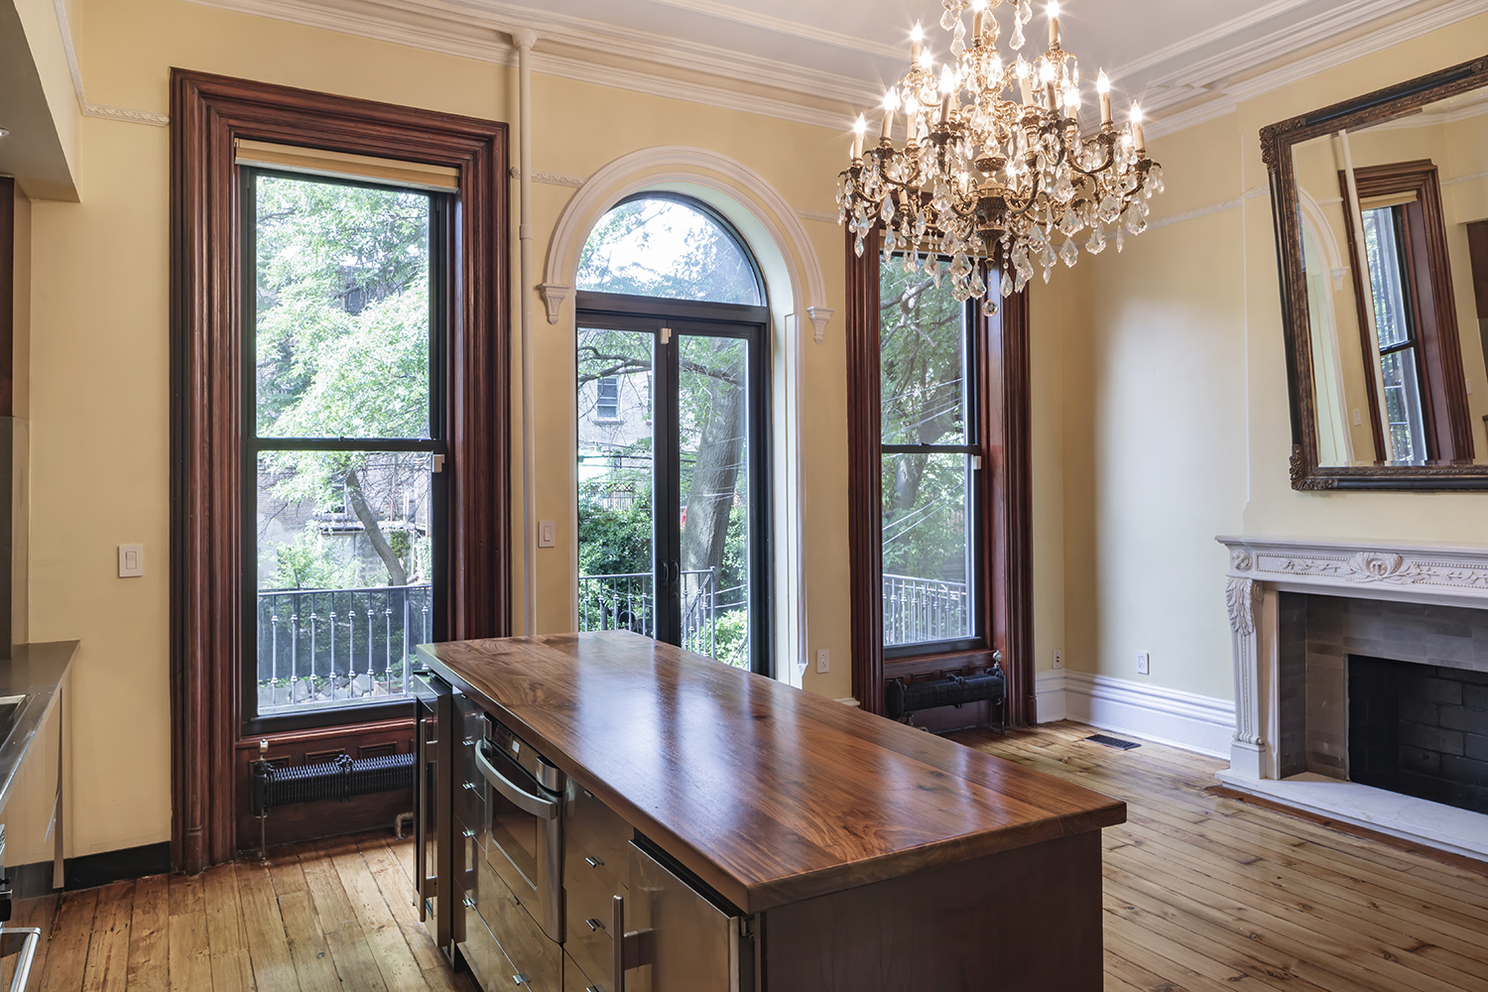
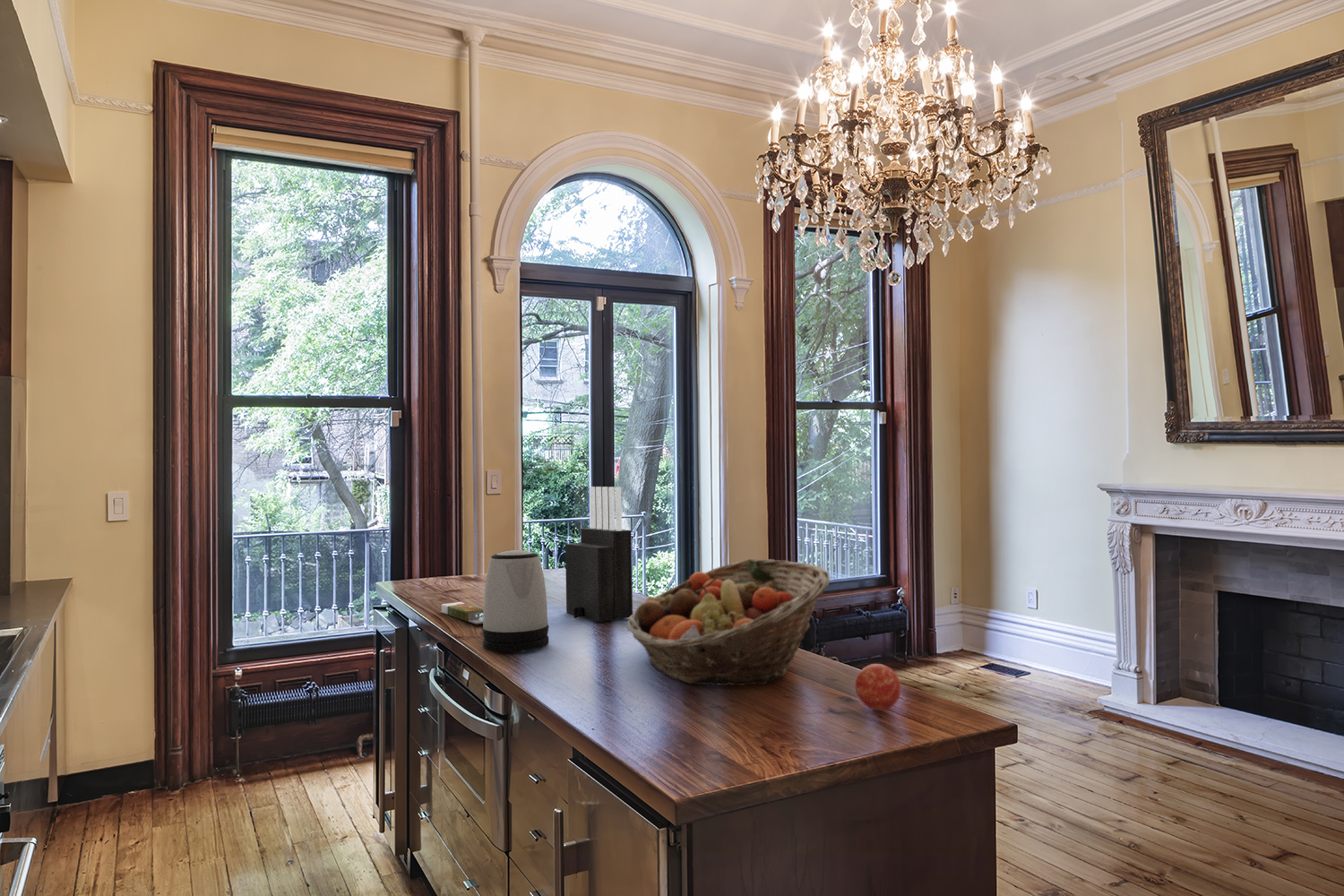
+ apple (877, 686)
+ fruit basket (727, 616)
+ matchbox (468, 611)
+ kettle (513, 597)
+ knife block (594, 551)
